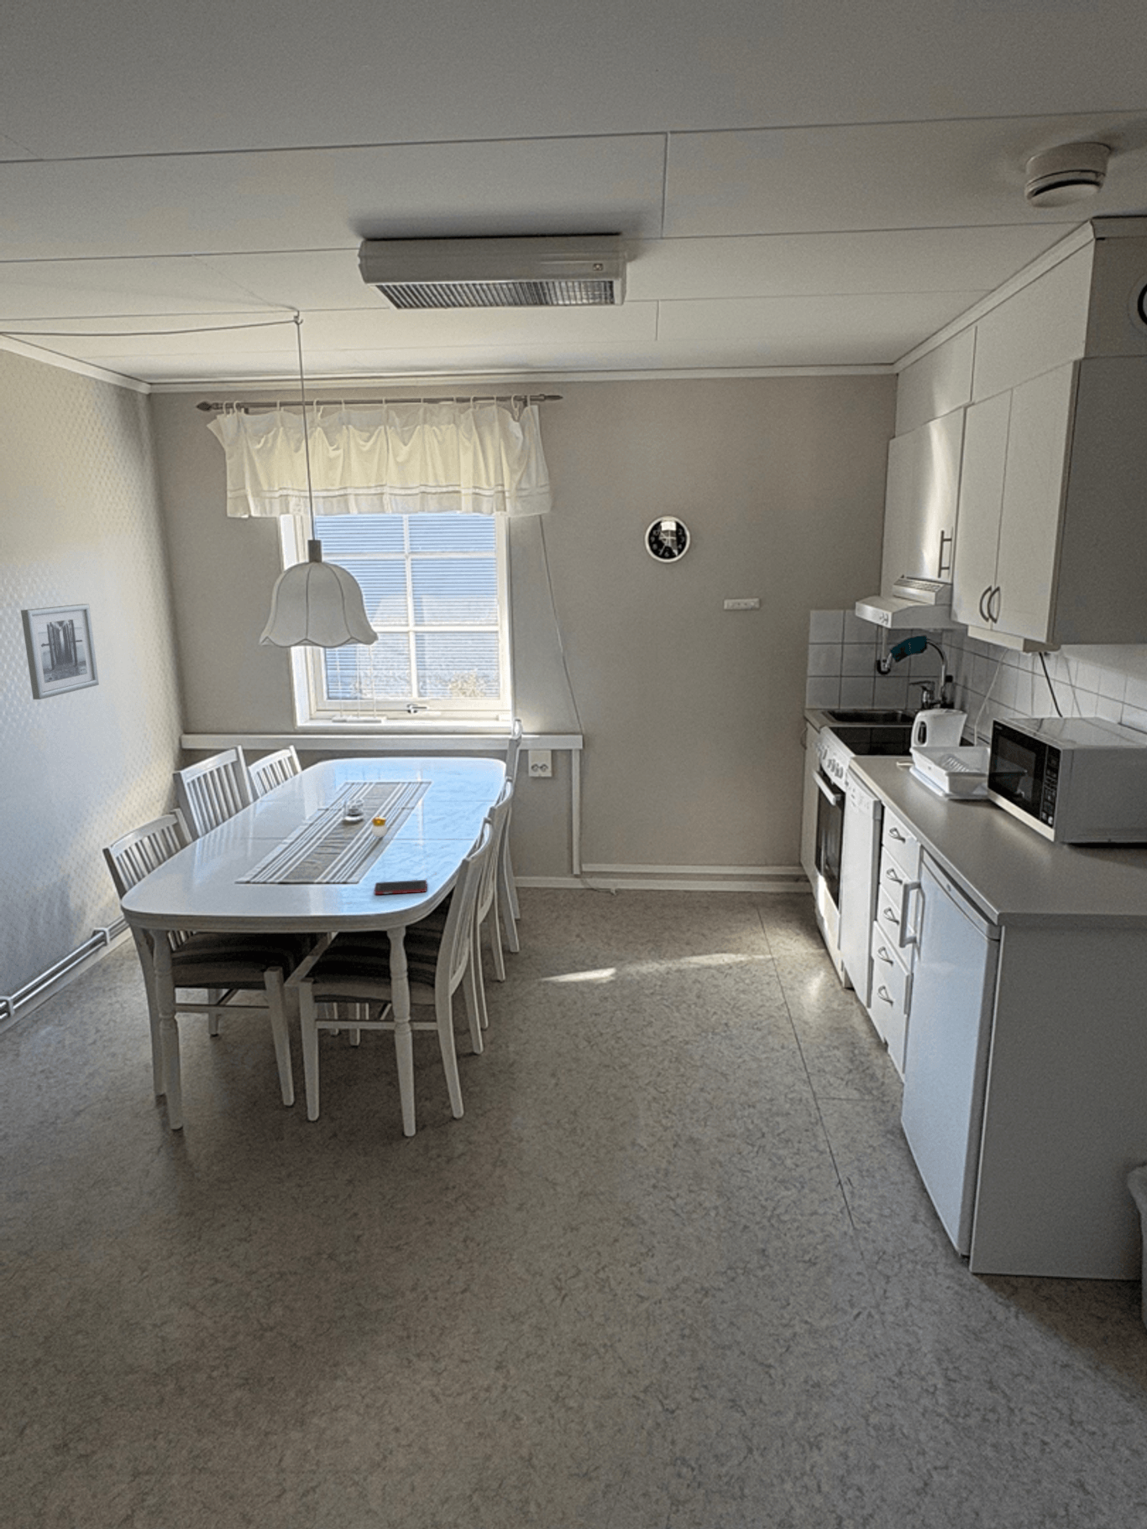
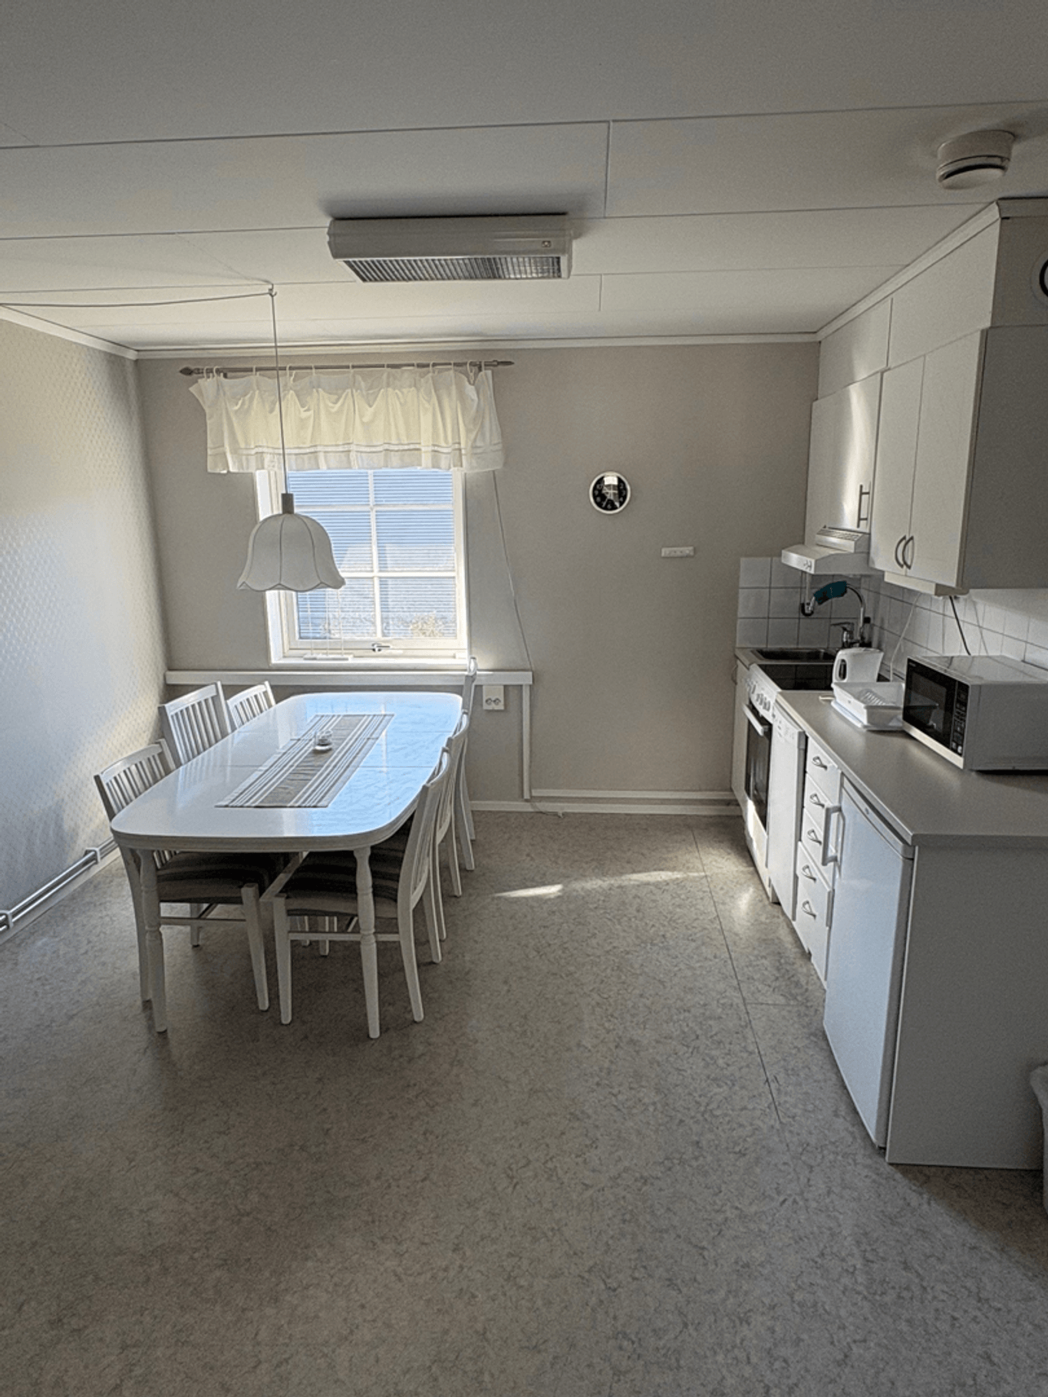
- wall art (63, 649)
- cell phone (400, 887)
- candle (378, 825)
